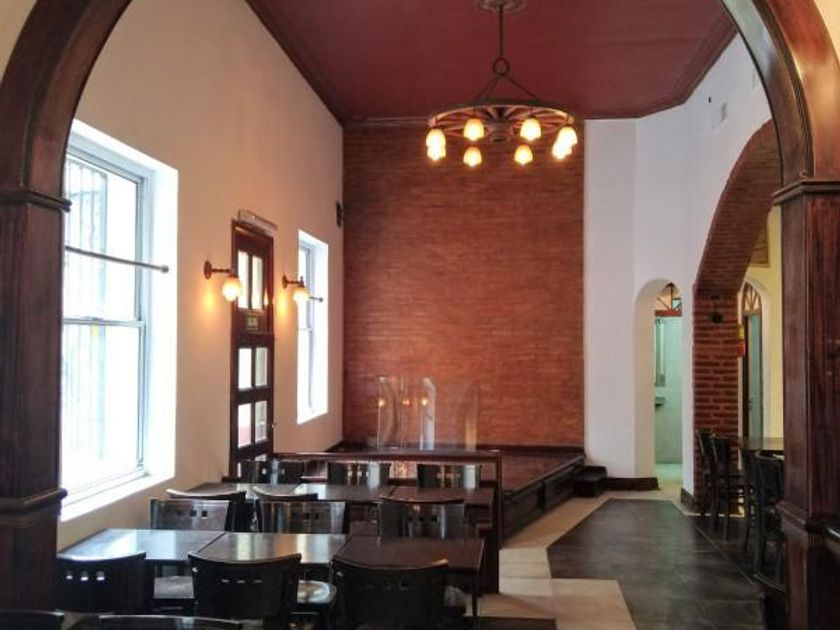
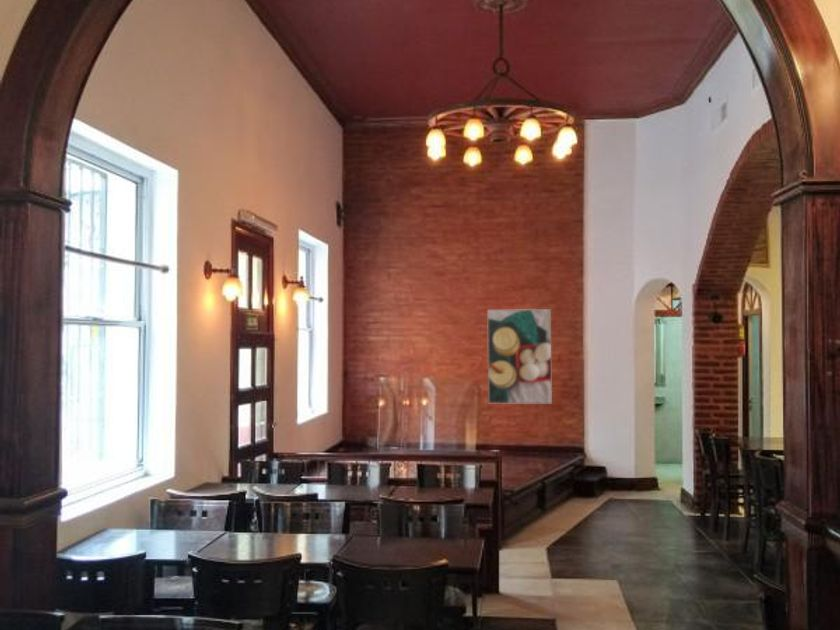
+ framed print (519, 356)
